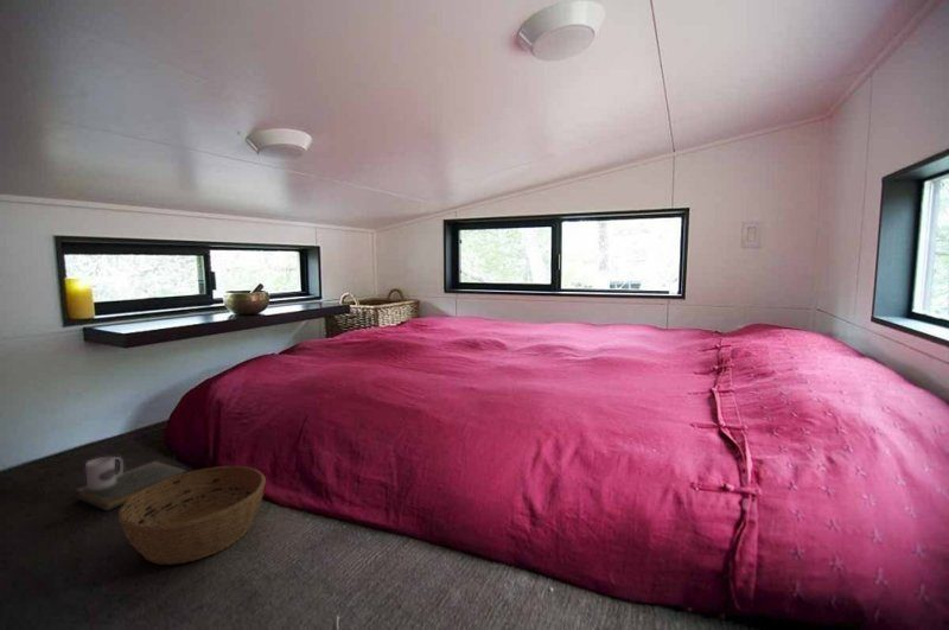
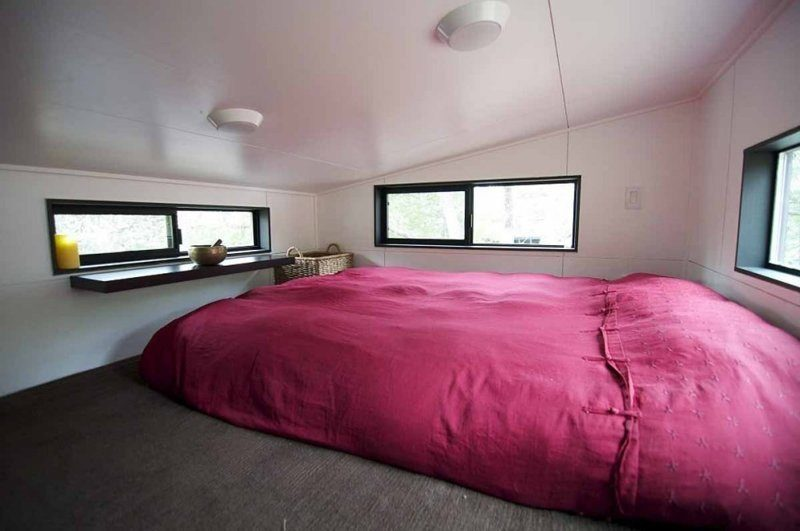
- mug (106, 470)
- book (133, 483)
- basket (198, 513)
